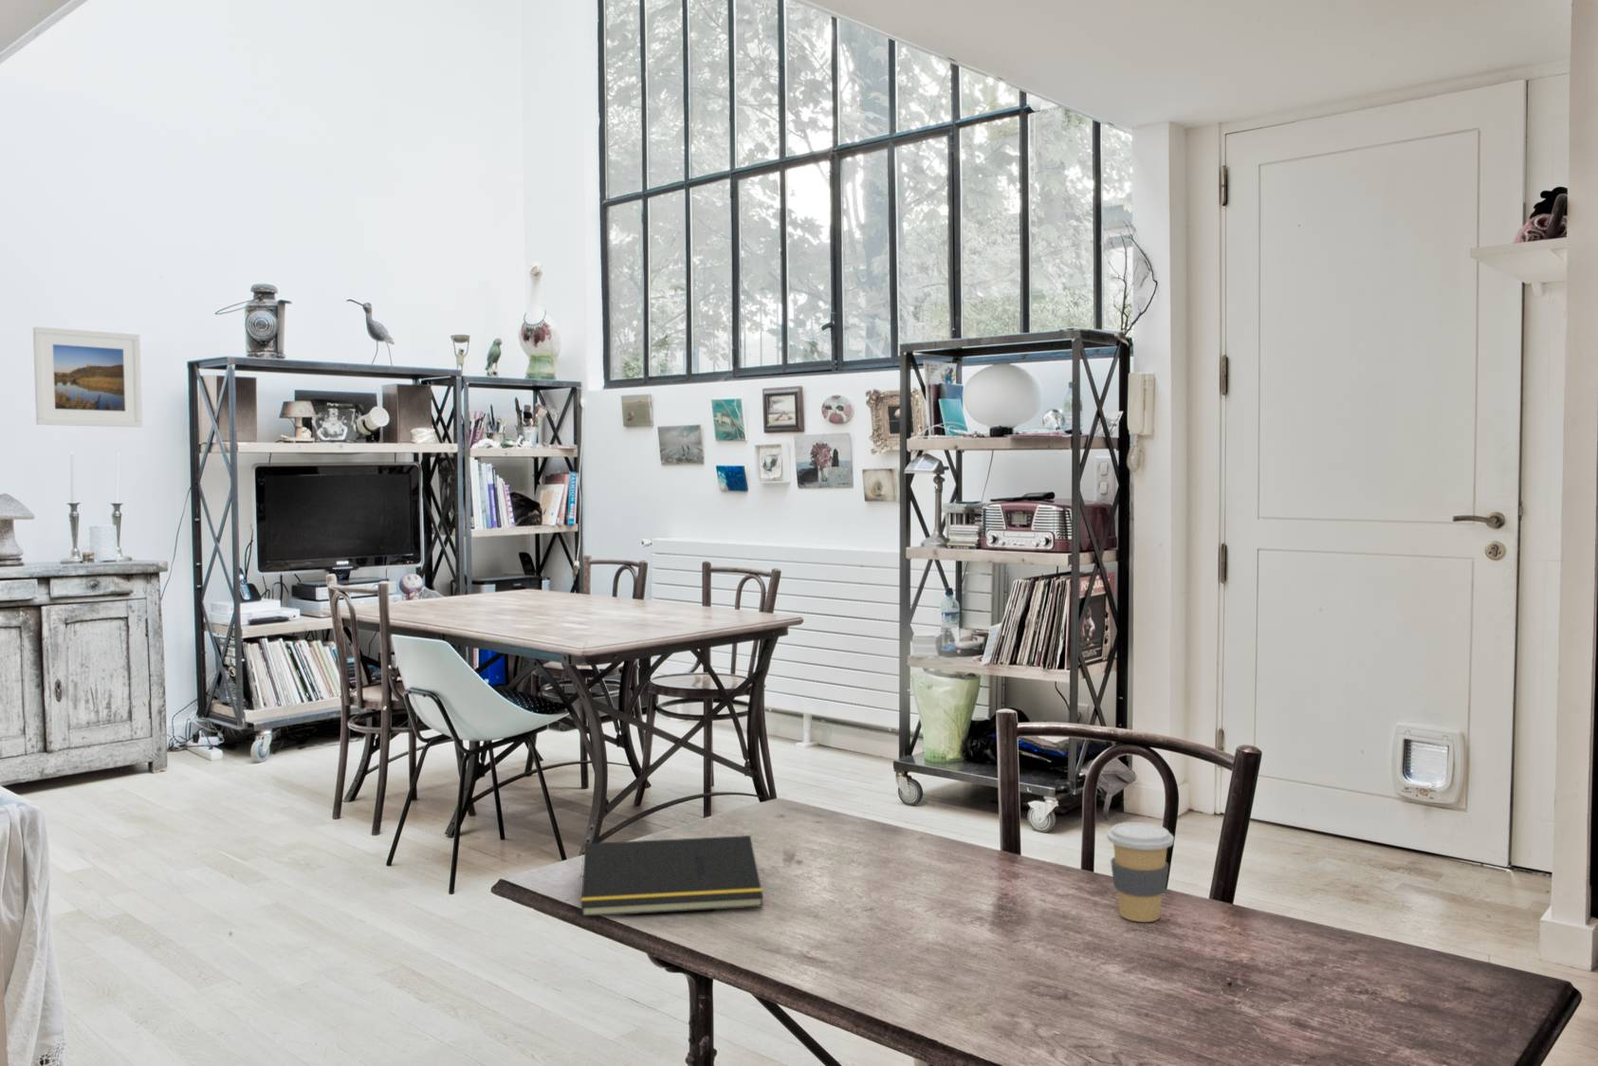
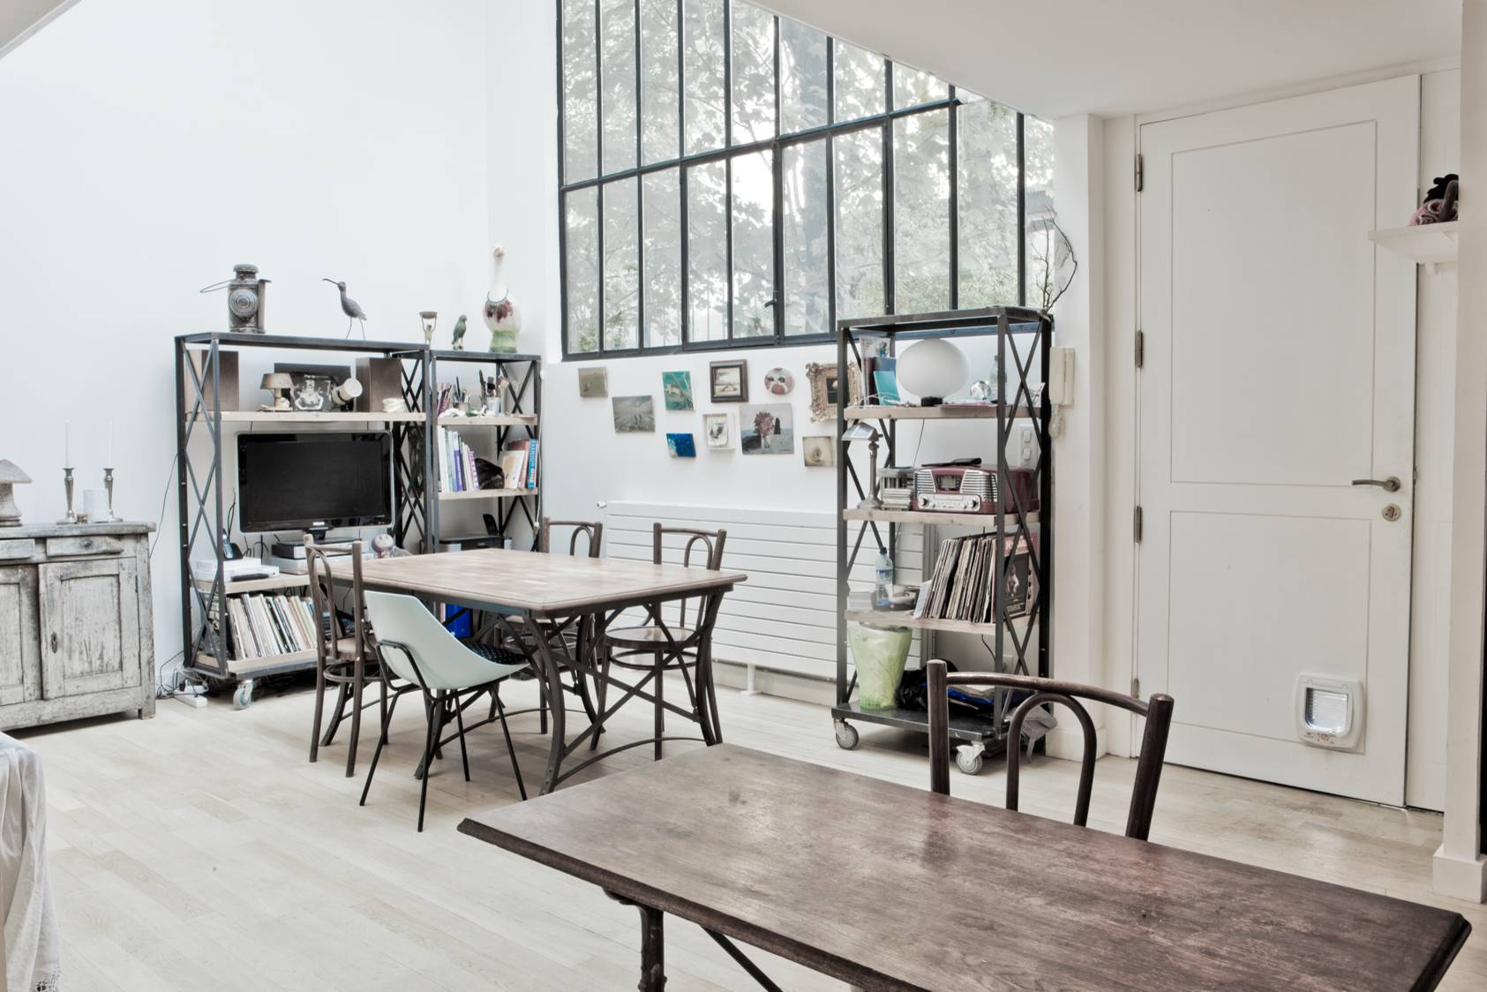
- coffee cup (1139, 872)
- notepad (671, 873)
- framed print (89, 378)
